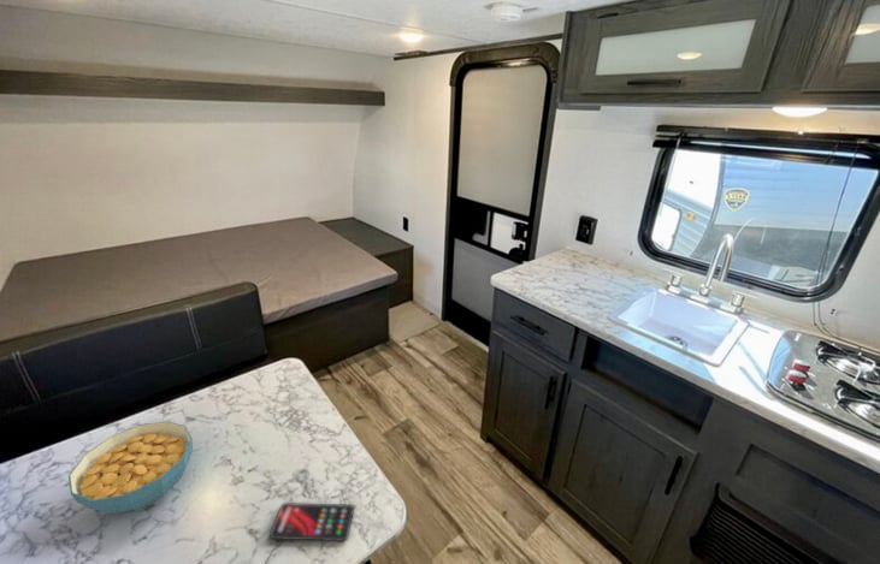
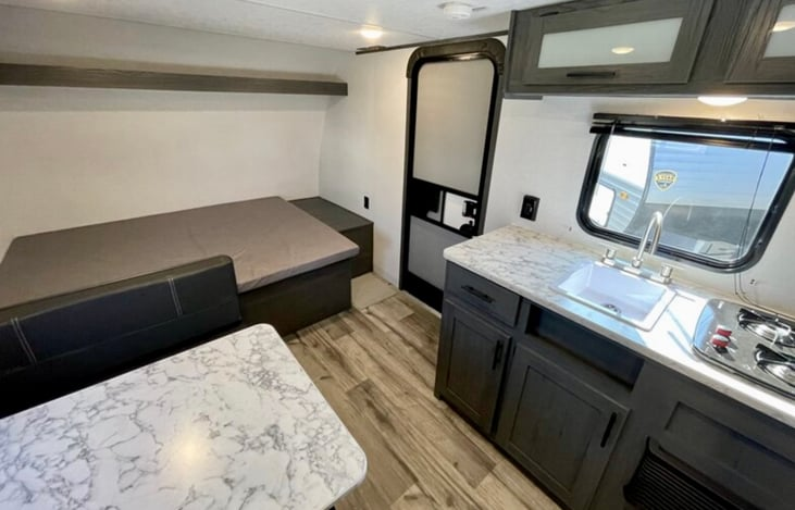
- smartphone (313, 521)
- cereal bowl (140, 473)
